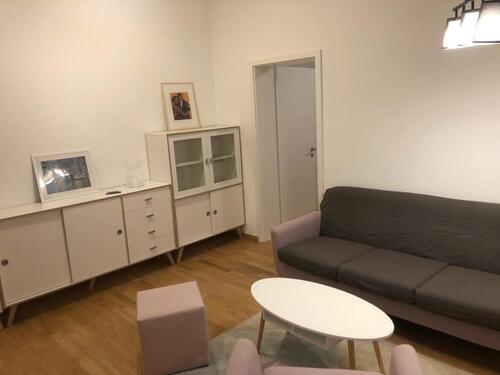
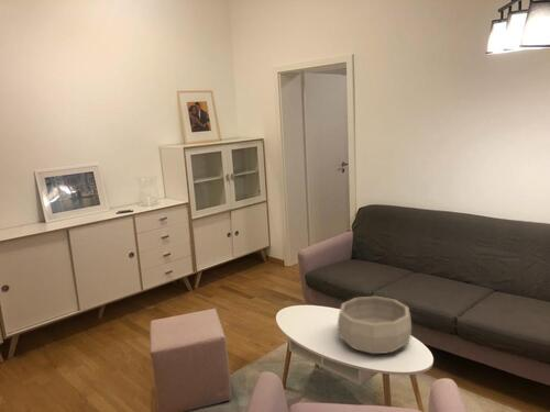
+ decorative bowl (374, 325)
